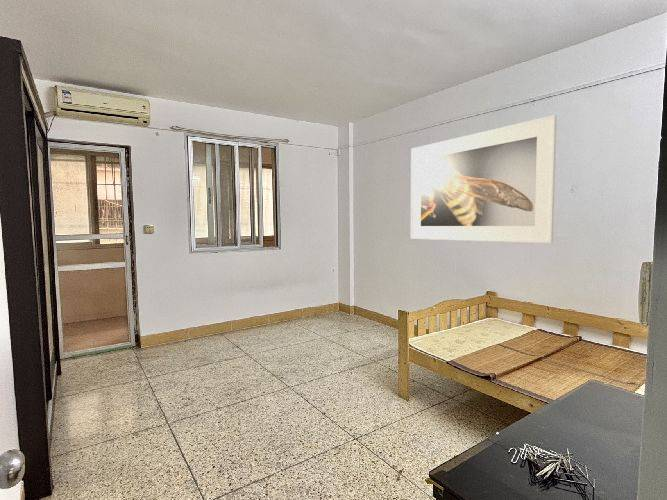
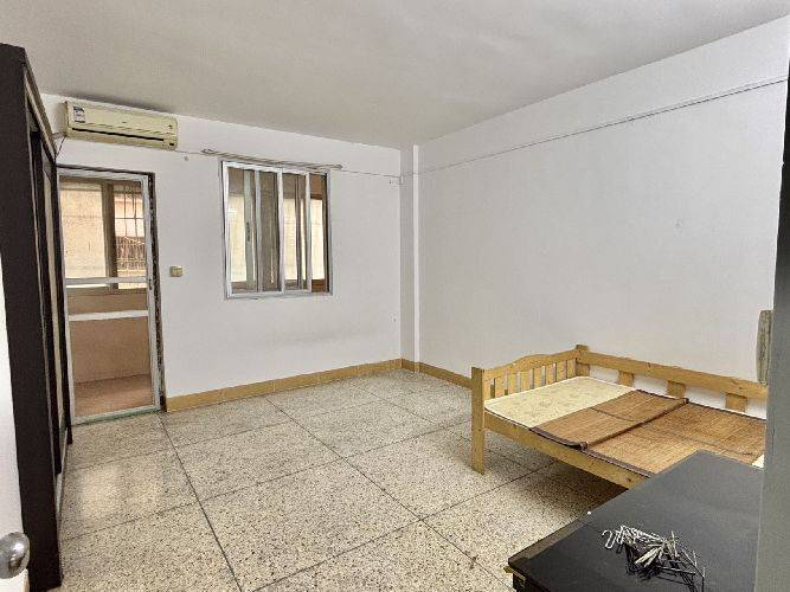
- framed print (470, 188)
